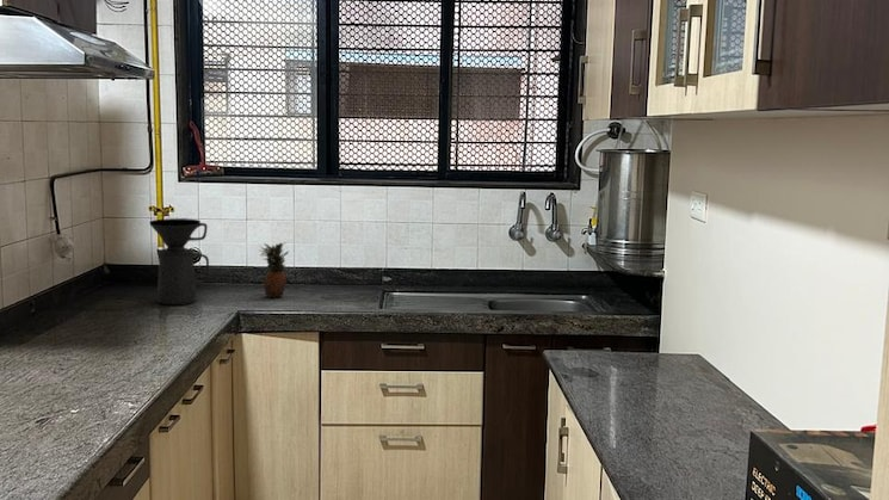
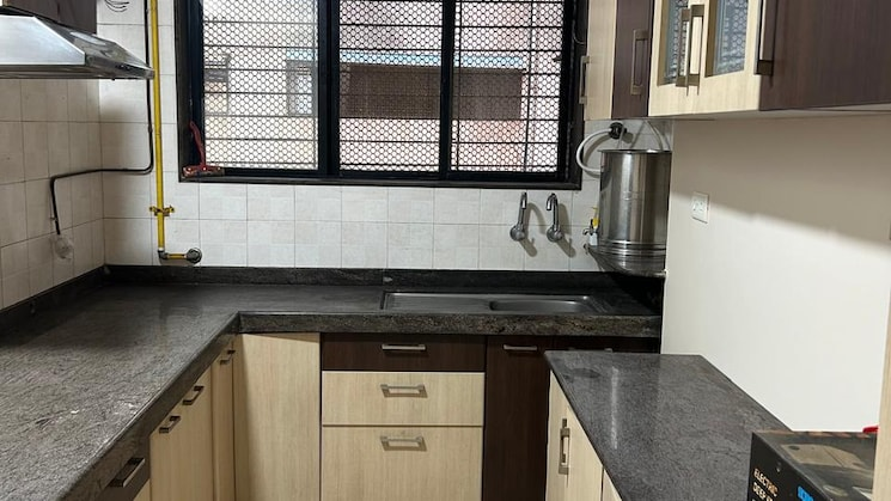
- fruit (272, 268)
- coffee maker (175, 261)
